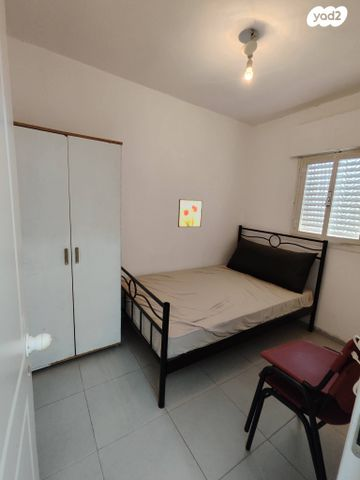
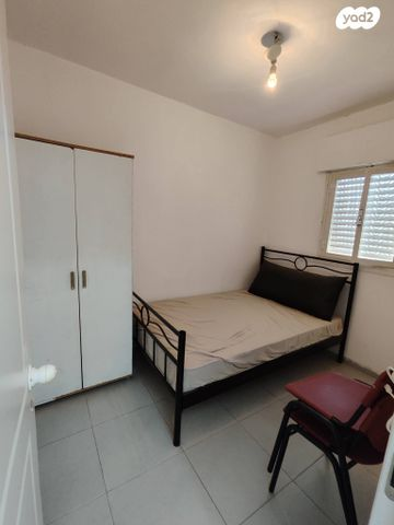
- wall art (190, 213)
